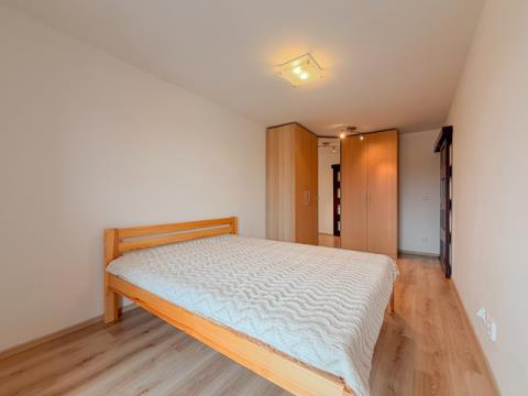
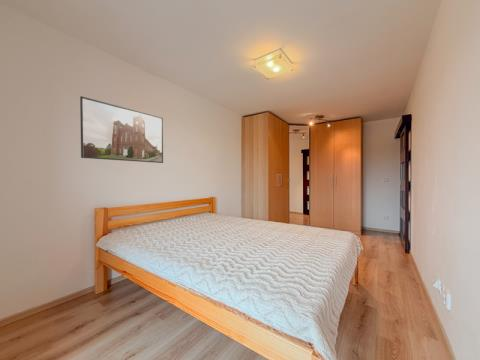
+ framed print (128, 134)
